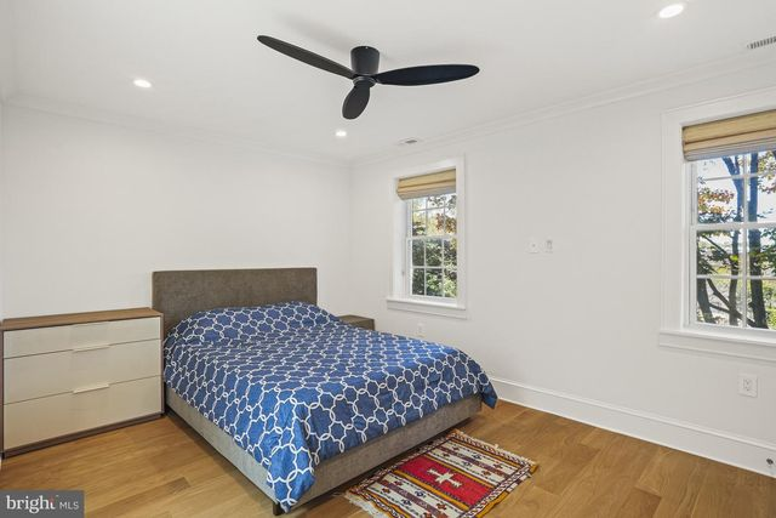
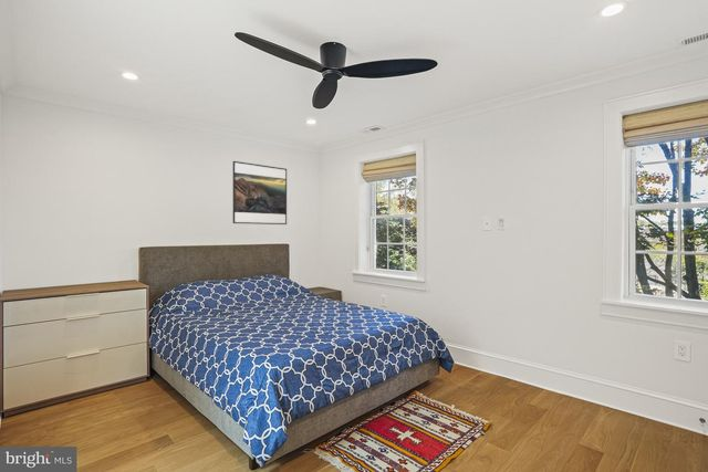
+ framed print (261, 195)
